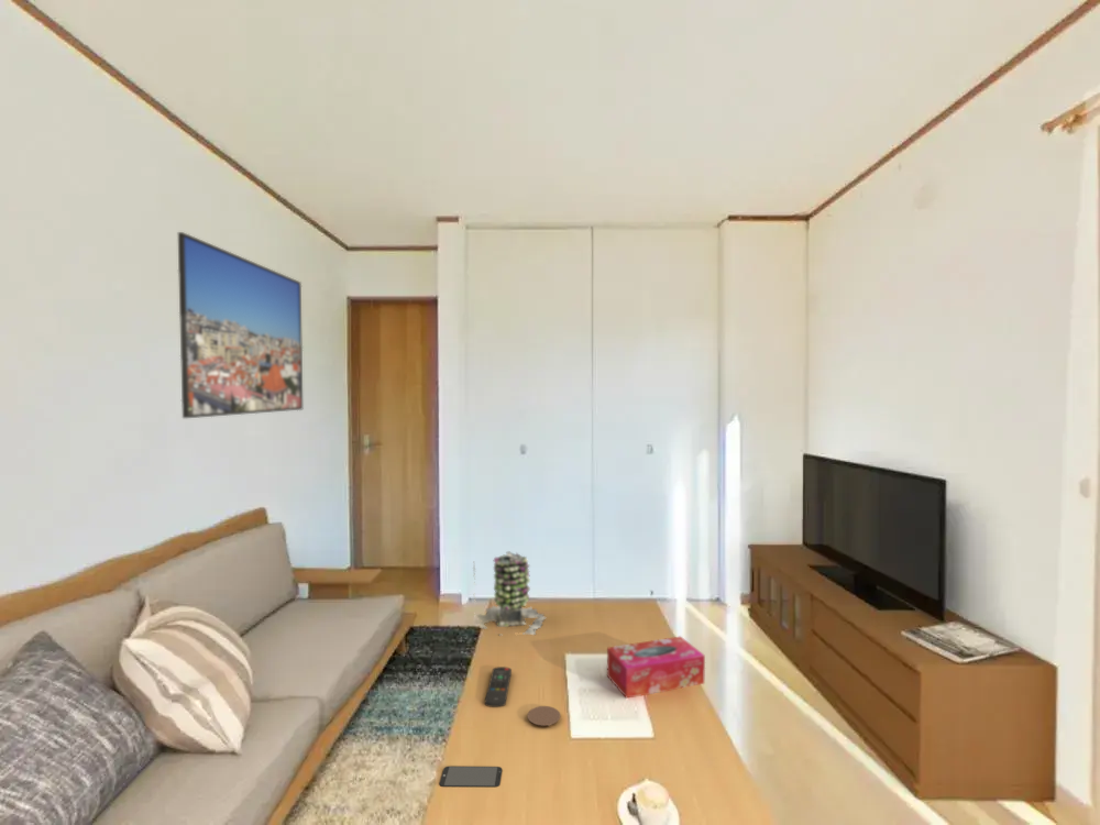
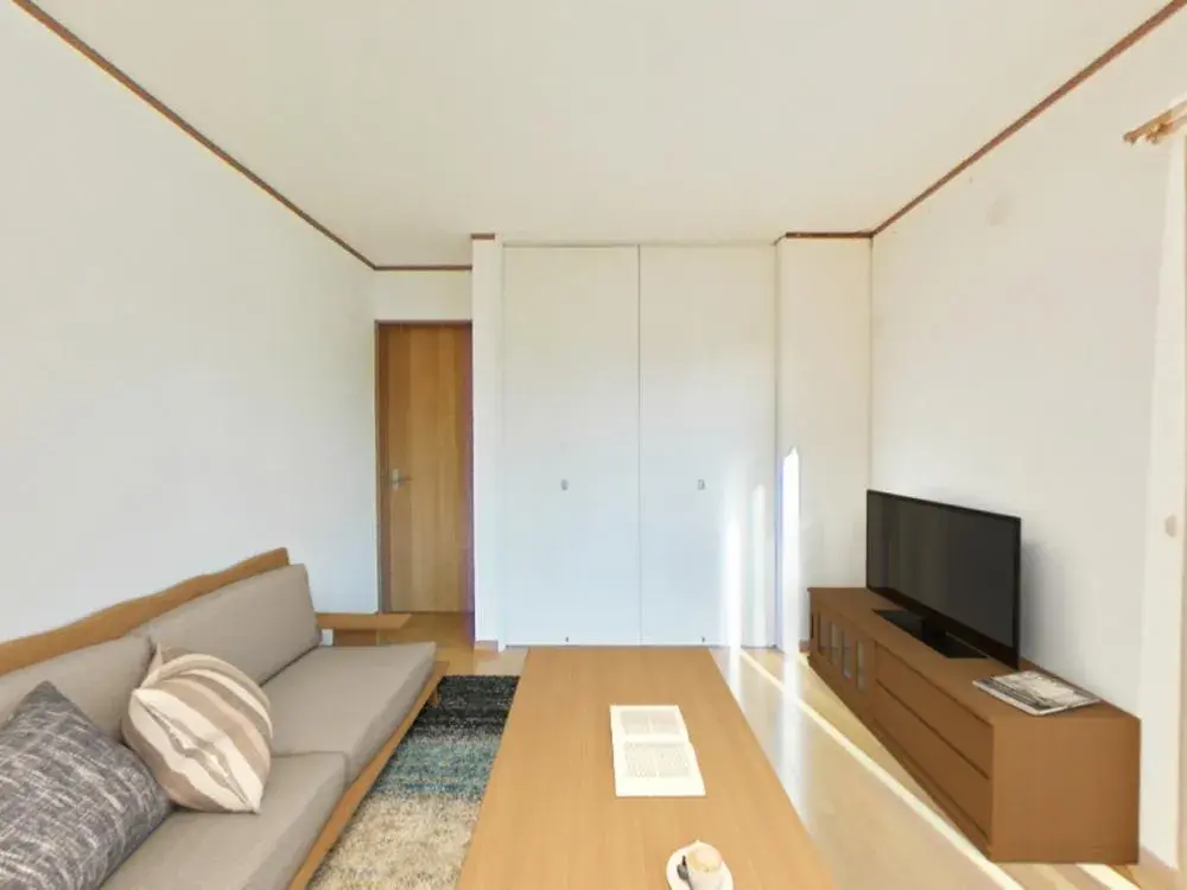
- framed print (252, 338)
- succulent plant (513, 585)
- coaster (543, 717)
- smartphone (471, 776)
- remote control (498, 685)
- tissue box (654, 666)
